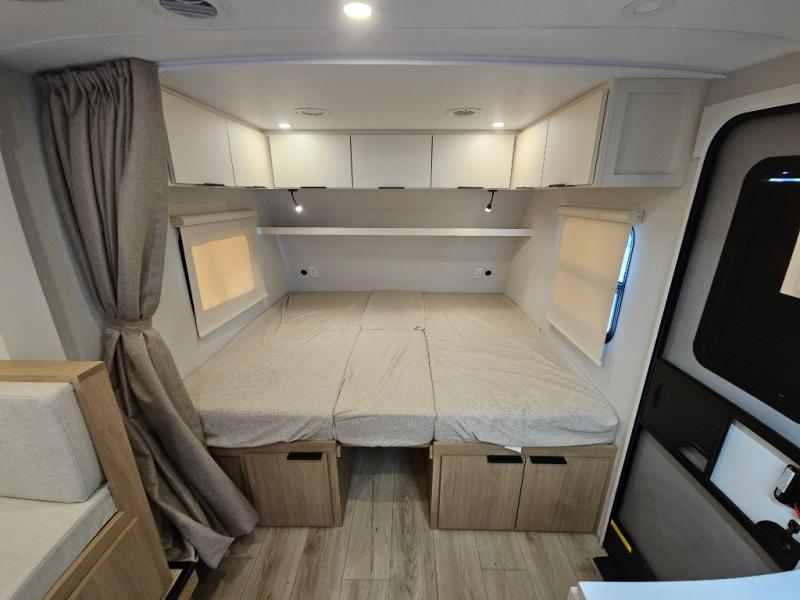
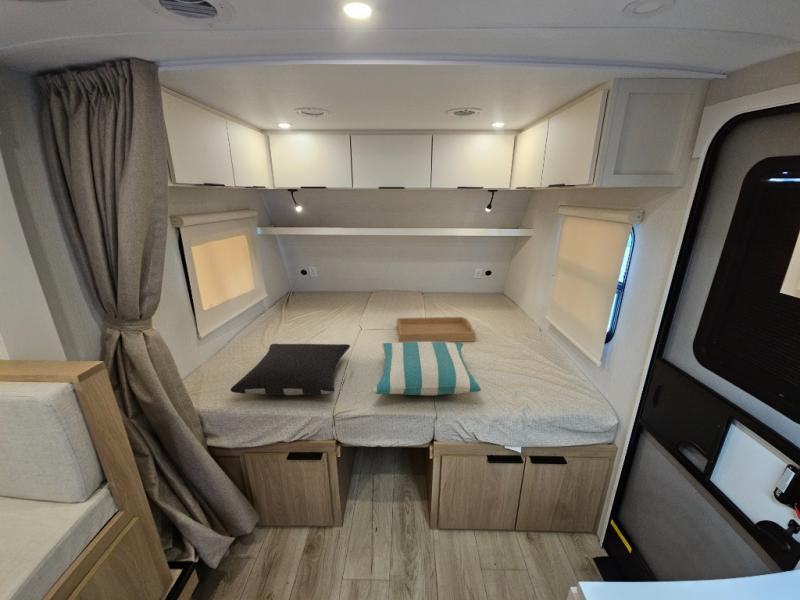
+ pillow (423, 365)
+ pillow (298, 365)
+ serving tray (433, 327)
